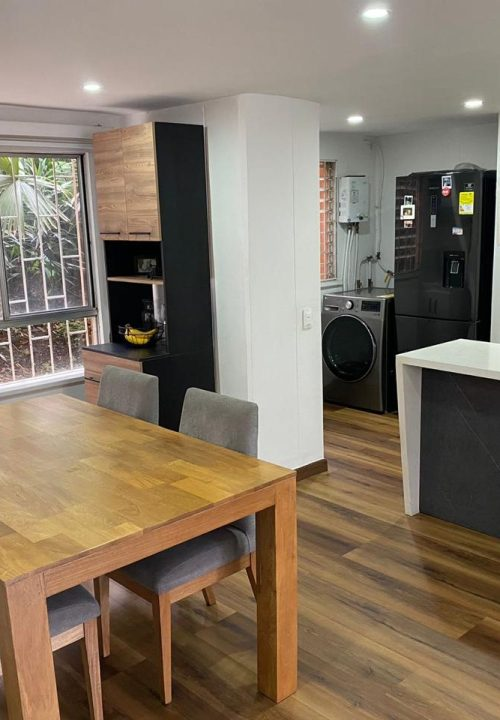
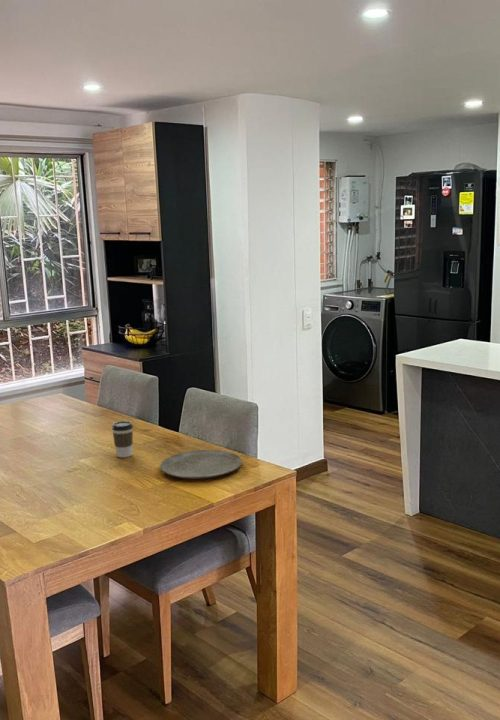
+ plate (201, 464)
+ coffee cup (123, 439)
